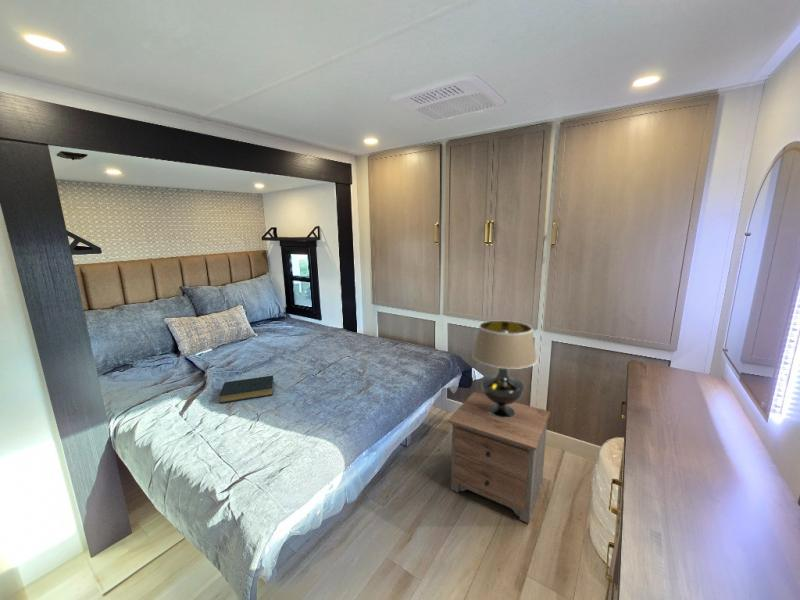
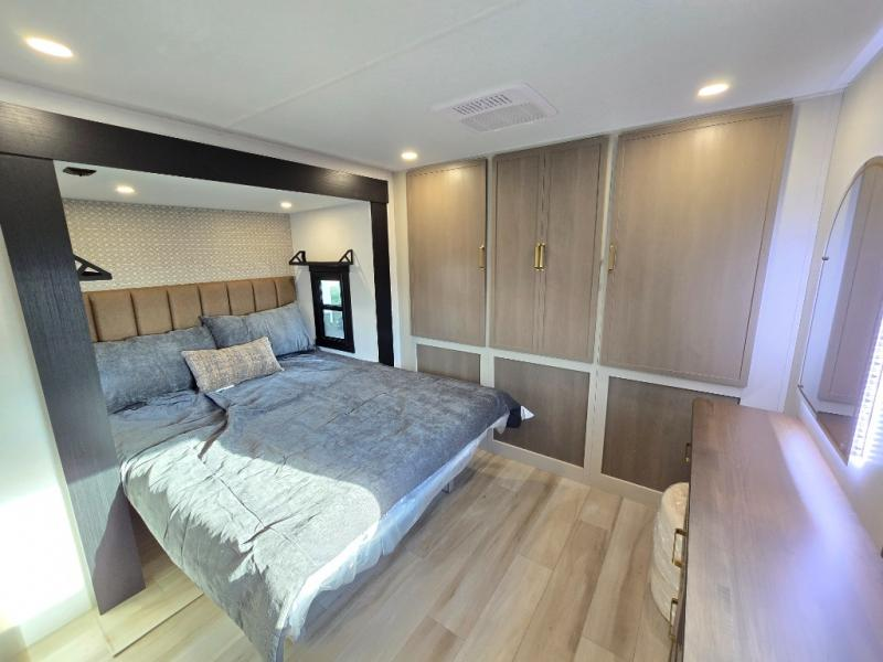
- hardback book (248, 388)
- table lamp (503, 369)
- nightstand (498, 452)
